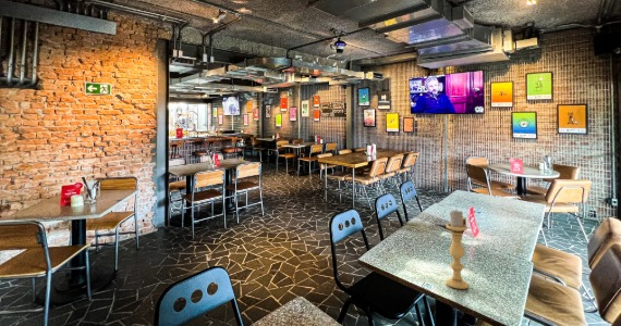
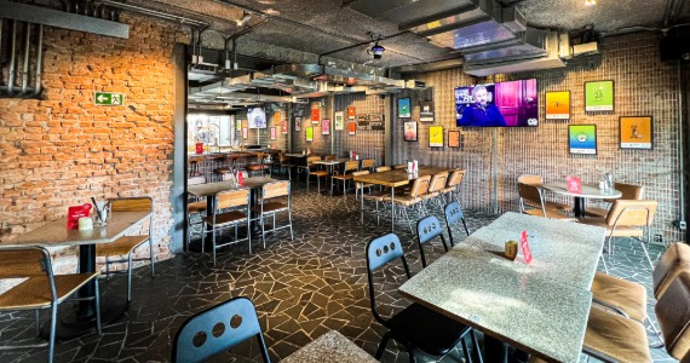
- candle holder (456, 247)
